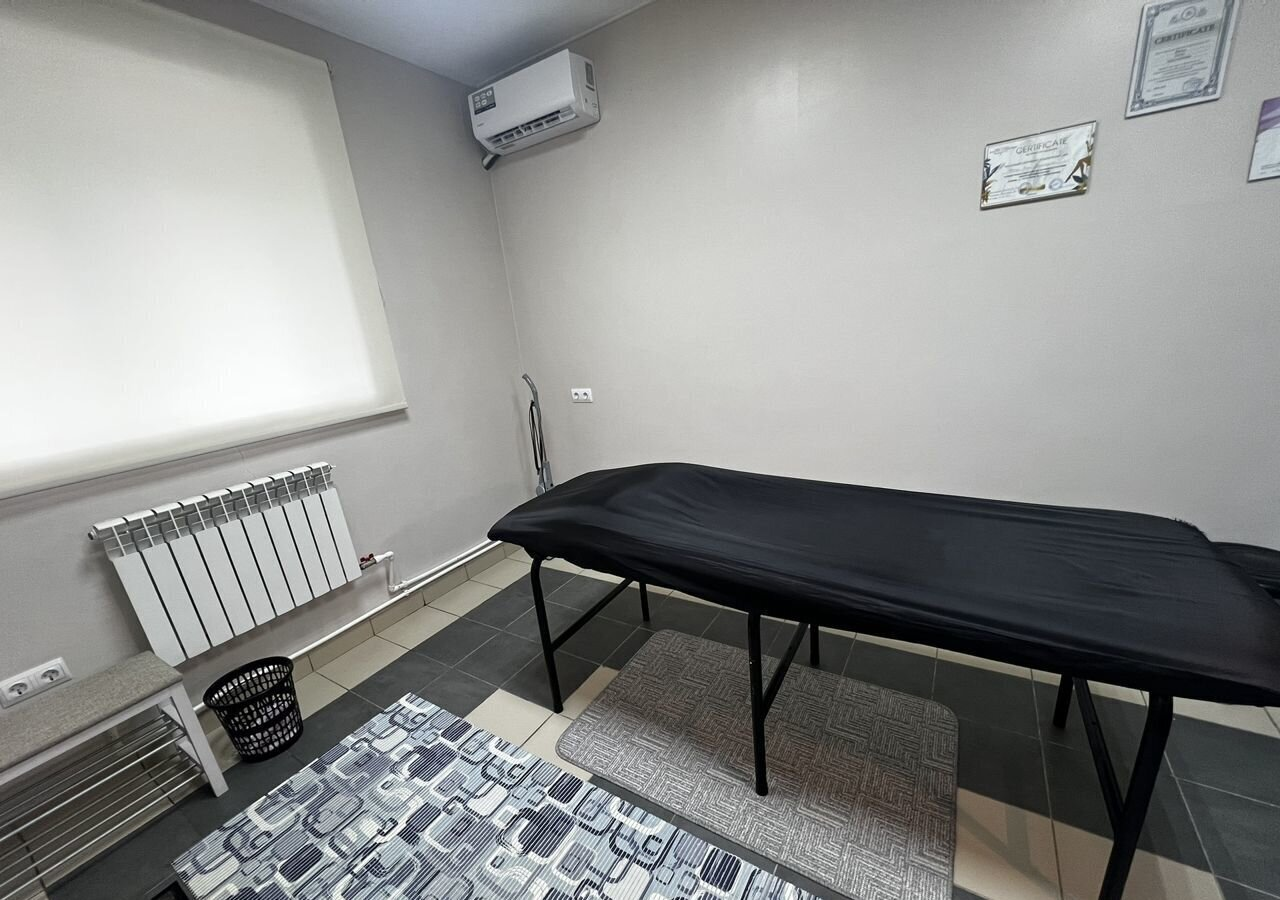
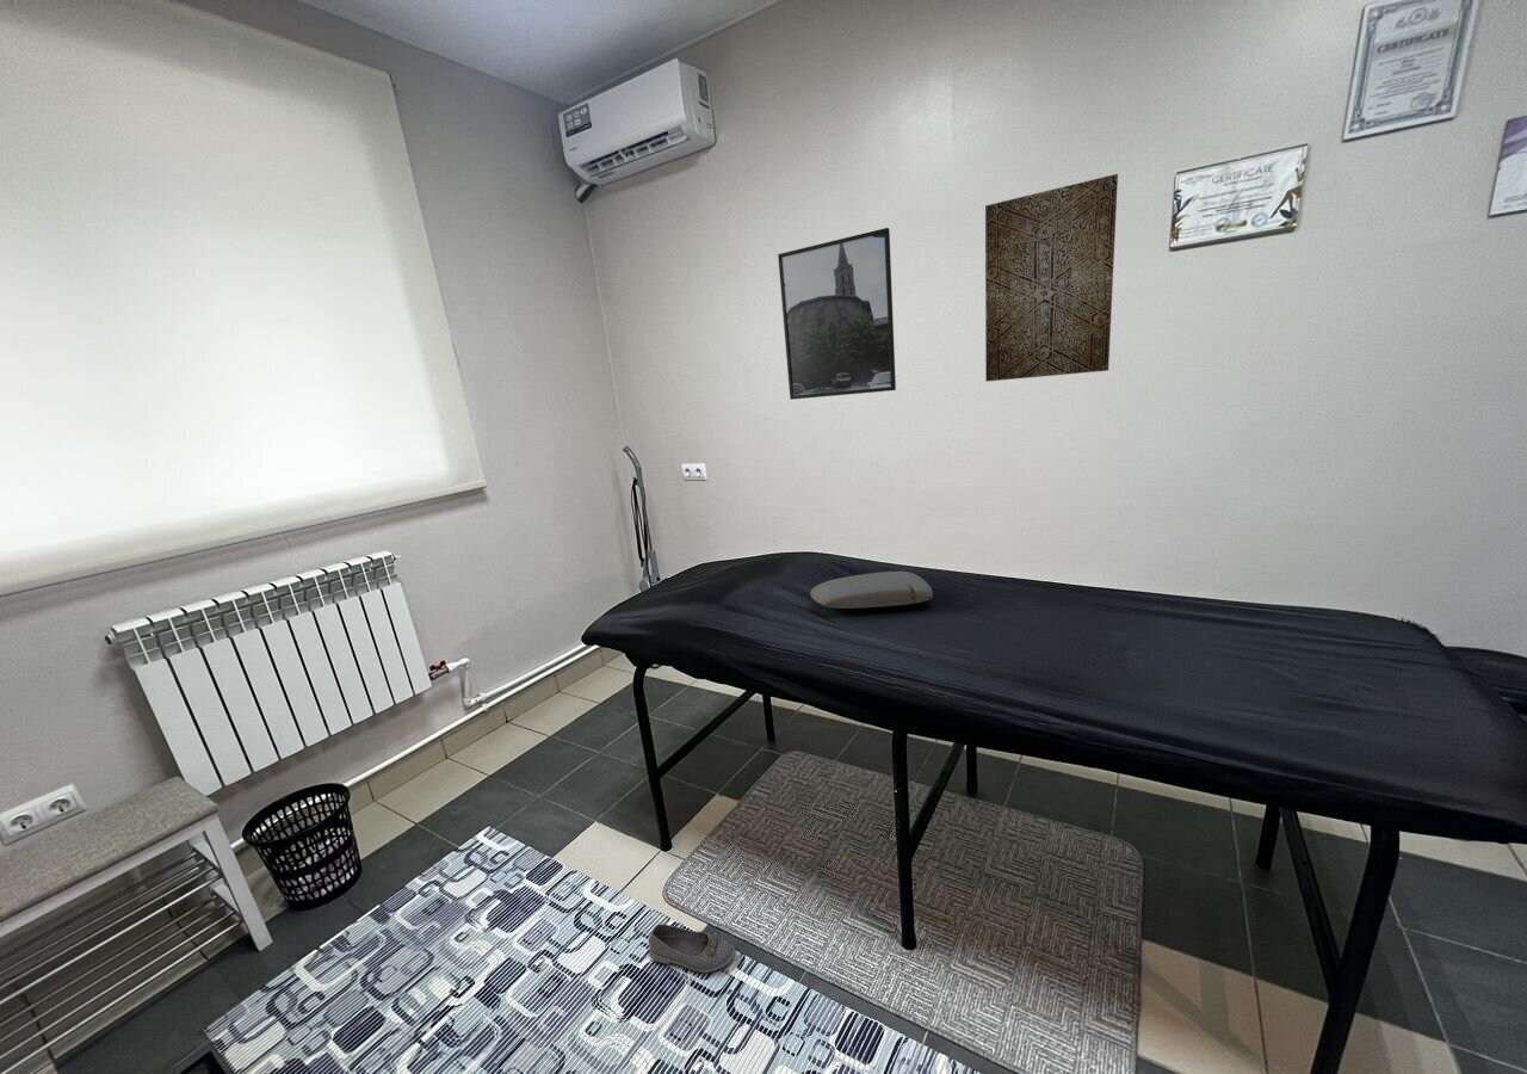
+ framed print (835, 320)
+ wall art (1046, 286)
+ pillow (873, 590)
+ shoe (690, 944)
